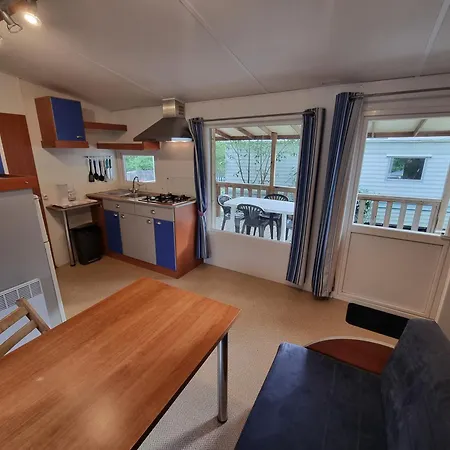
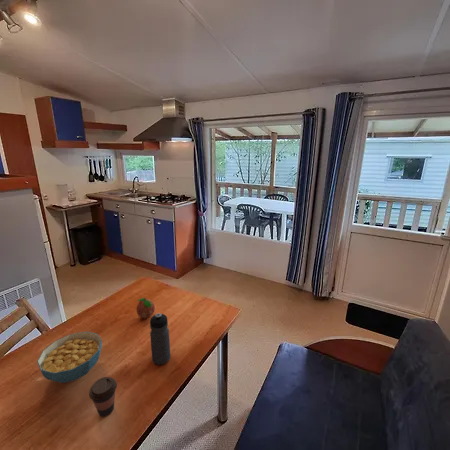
+ coffee cup (104, 397)
+ fruit (145, 307)
+ water bottle (159, 337)
+ cereal bowl (73, 361)
